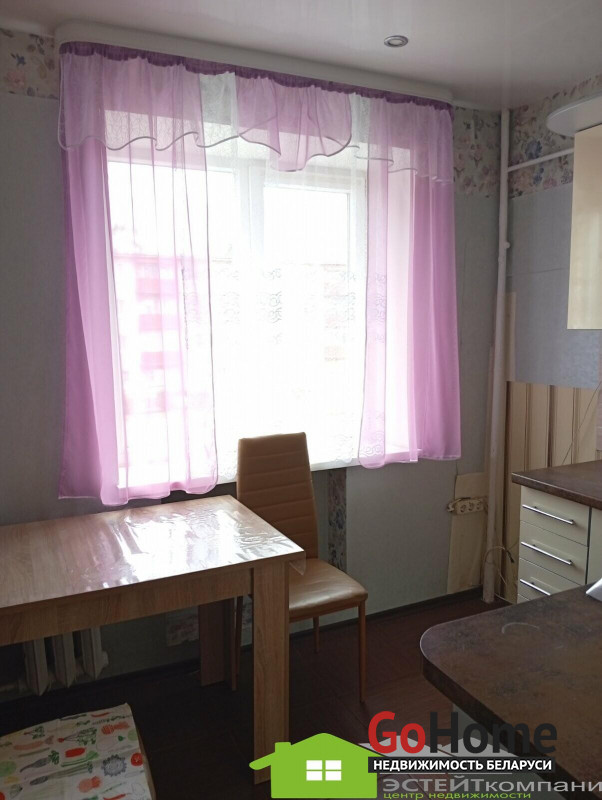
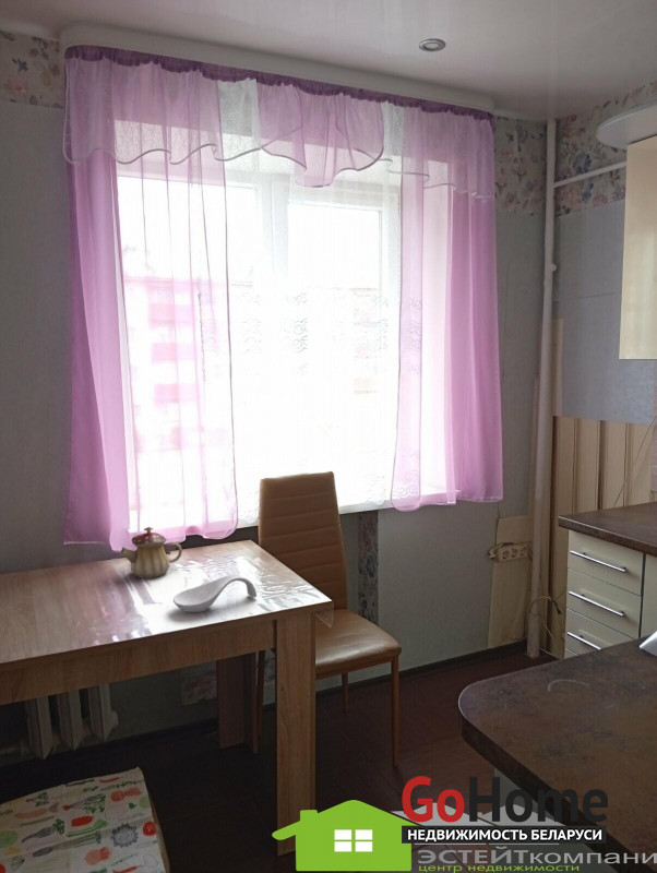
+ teapot (152, 549)
+ spoon rest (215, 591)
